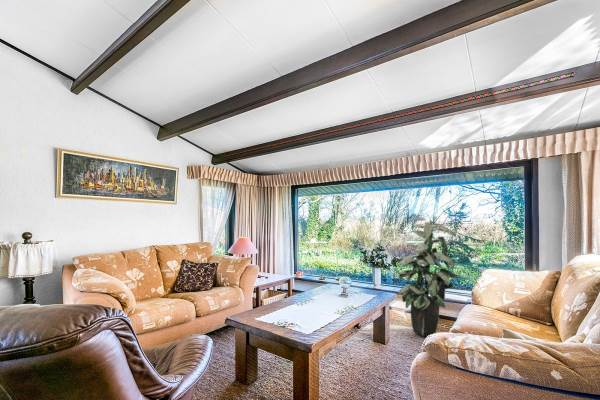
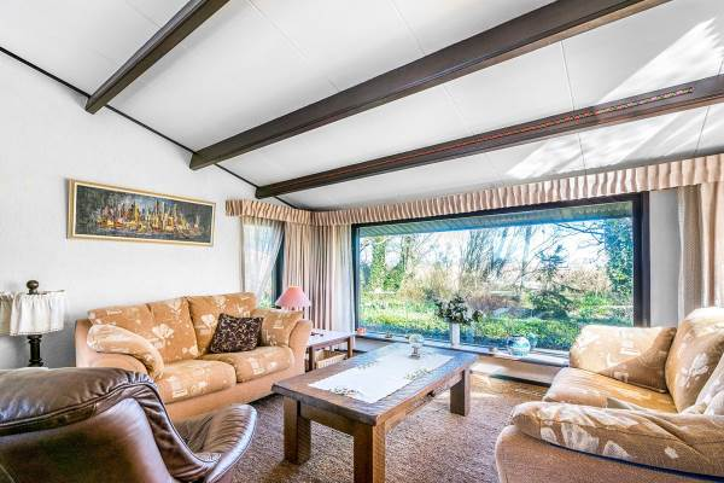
- indoor plant (424, 274)
